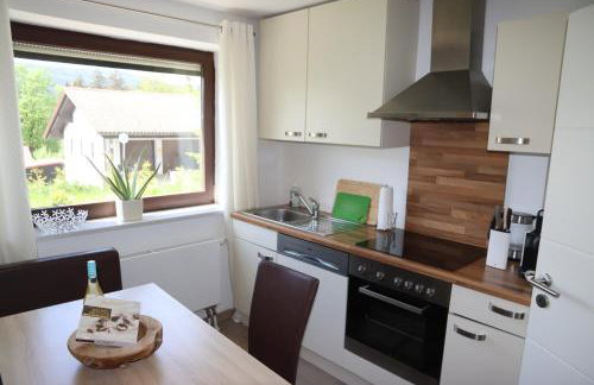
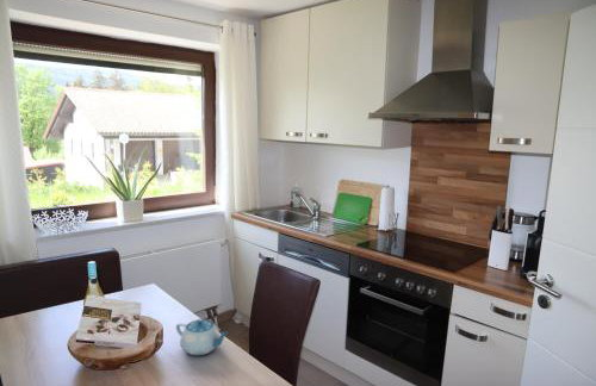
+ chinaware (201, 334)
